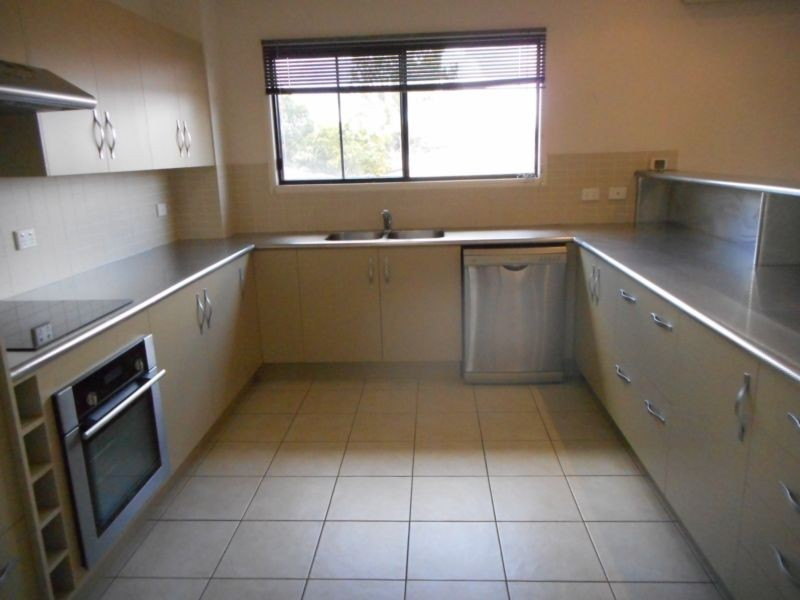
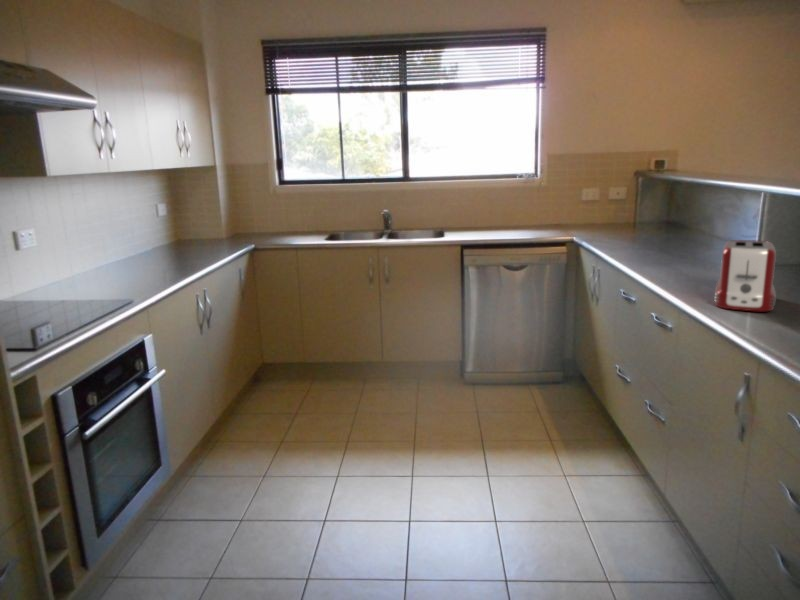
+ toaster (746, 273)
